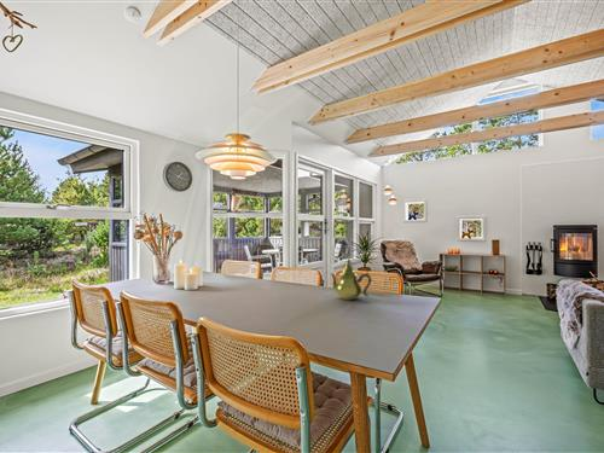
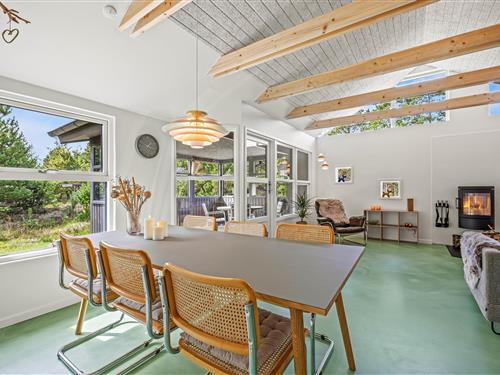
- teapot (349, 277)
